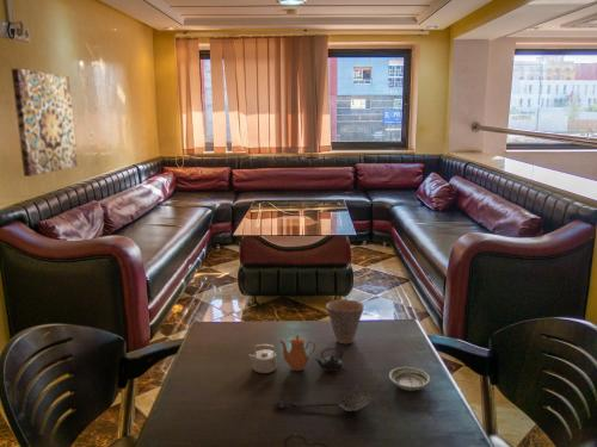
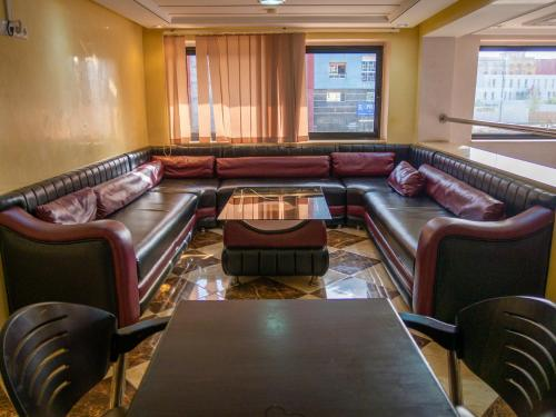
- wall art (48, 123)
- saucer (408, 380)
- spoon (321, 404)
- teapot (295, 352)
- cup (344, 322)
